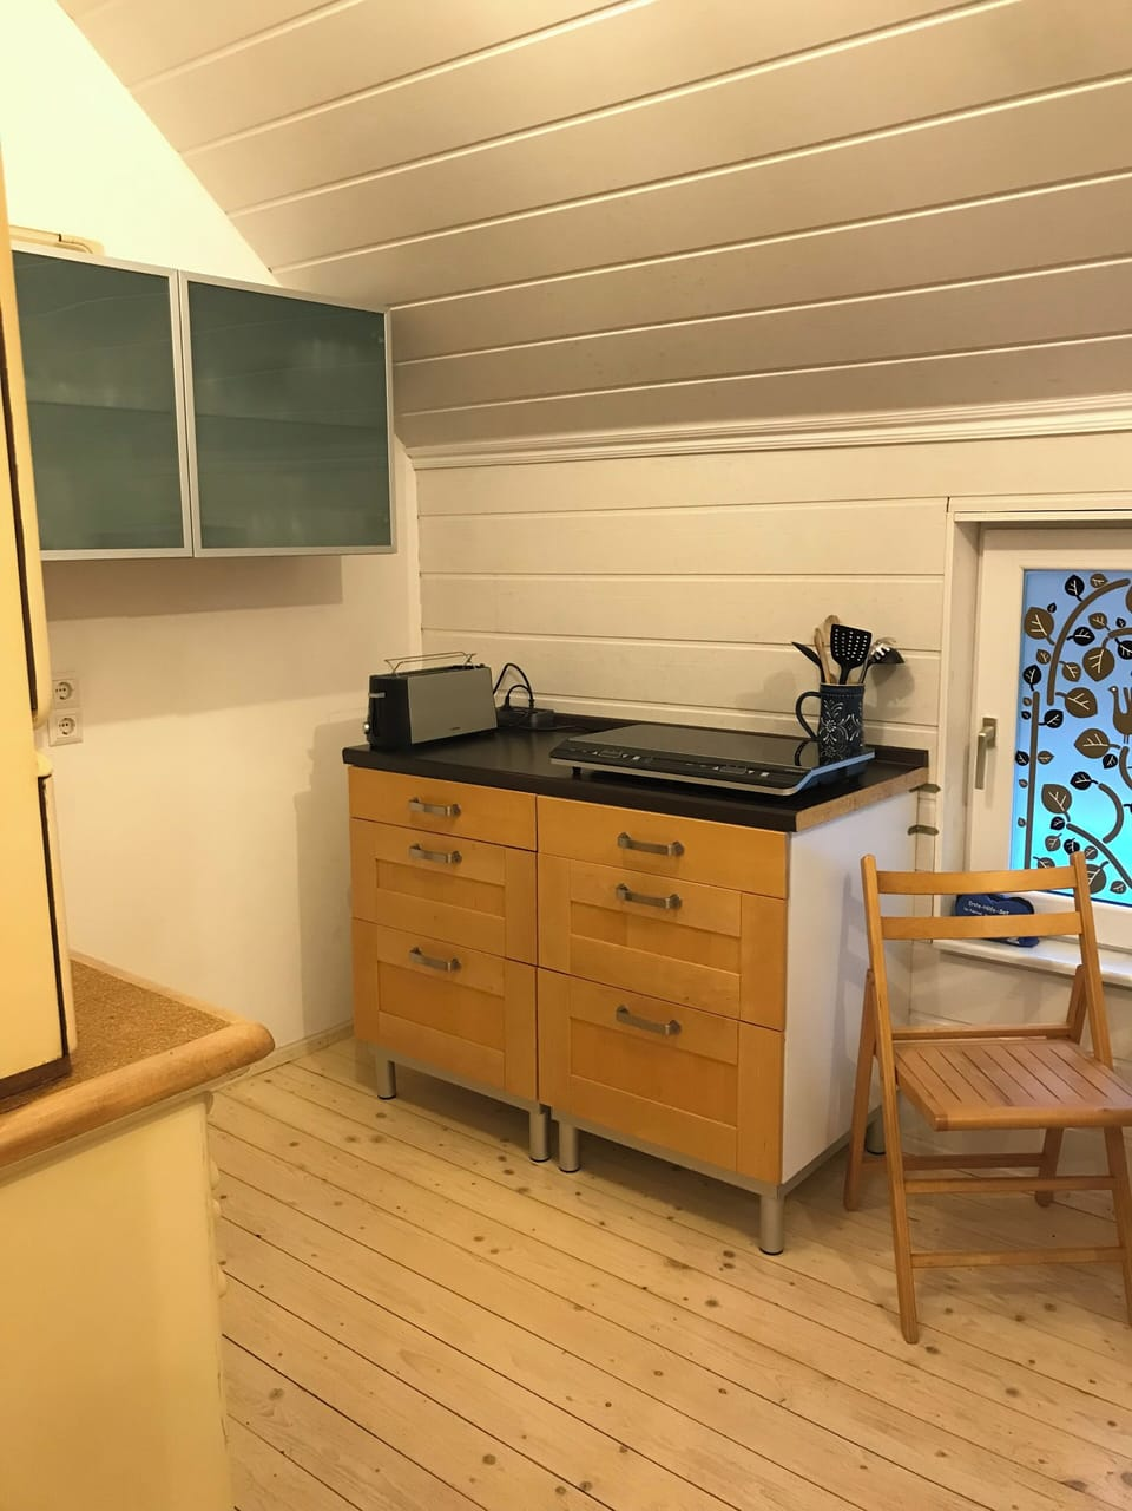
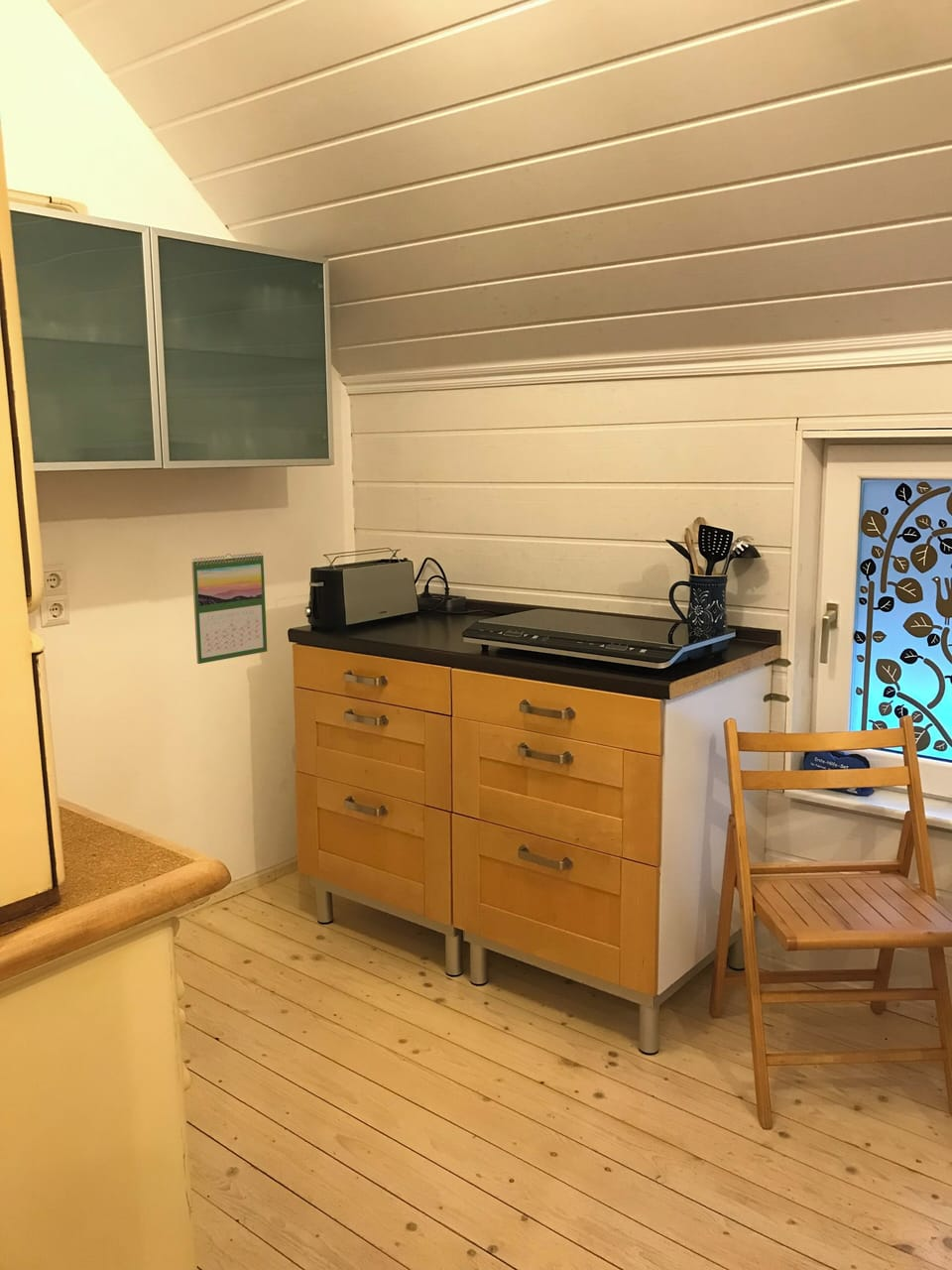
+ calendar (230, 605)
